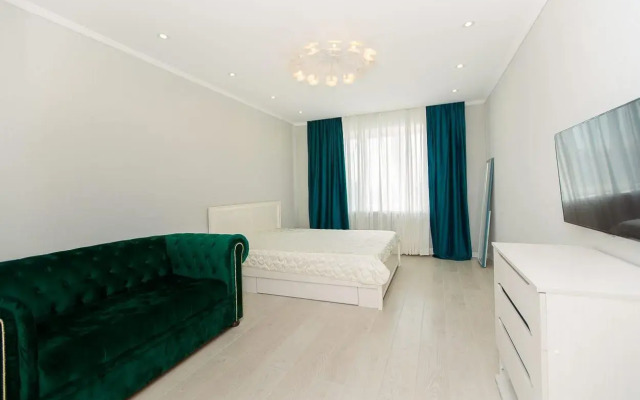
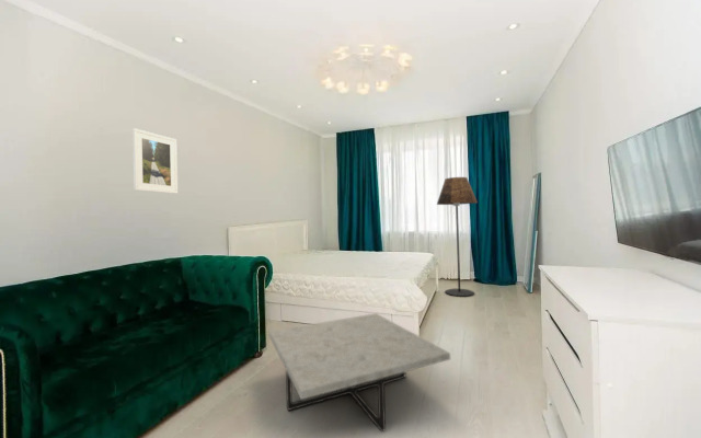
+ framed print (156, 162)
+ coffee table (349, 366)
+ floor lamp (457, 235)
